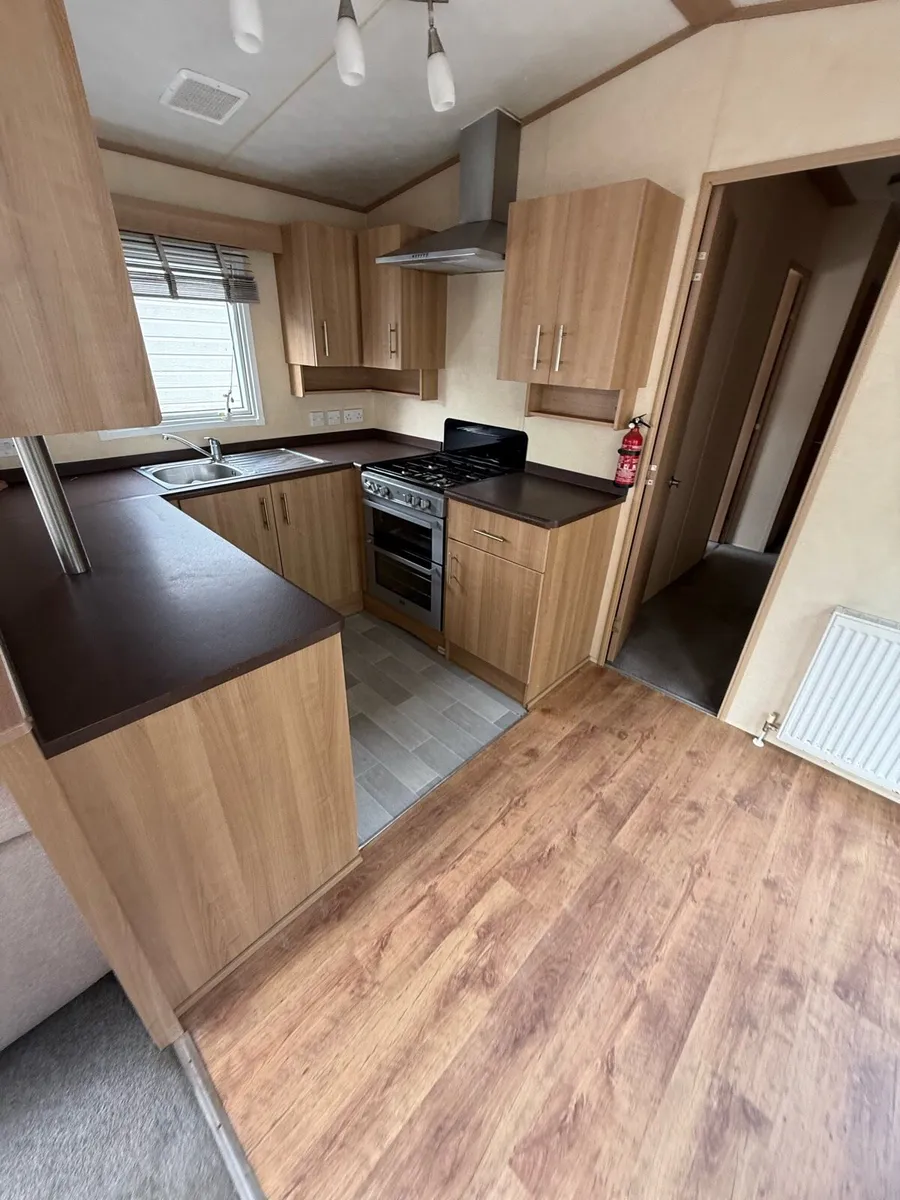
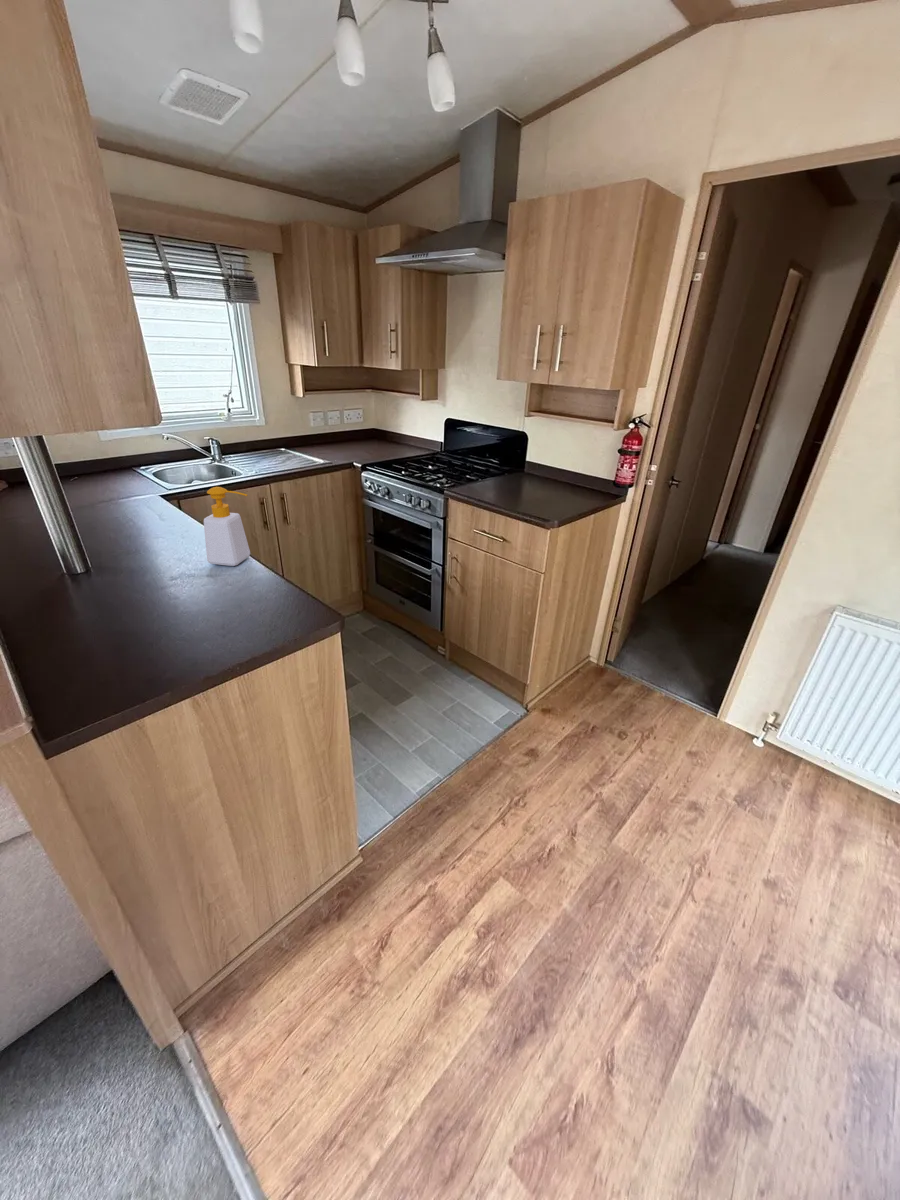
+ soap bottle (230, 525)
